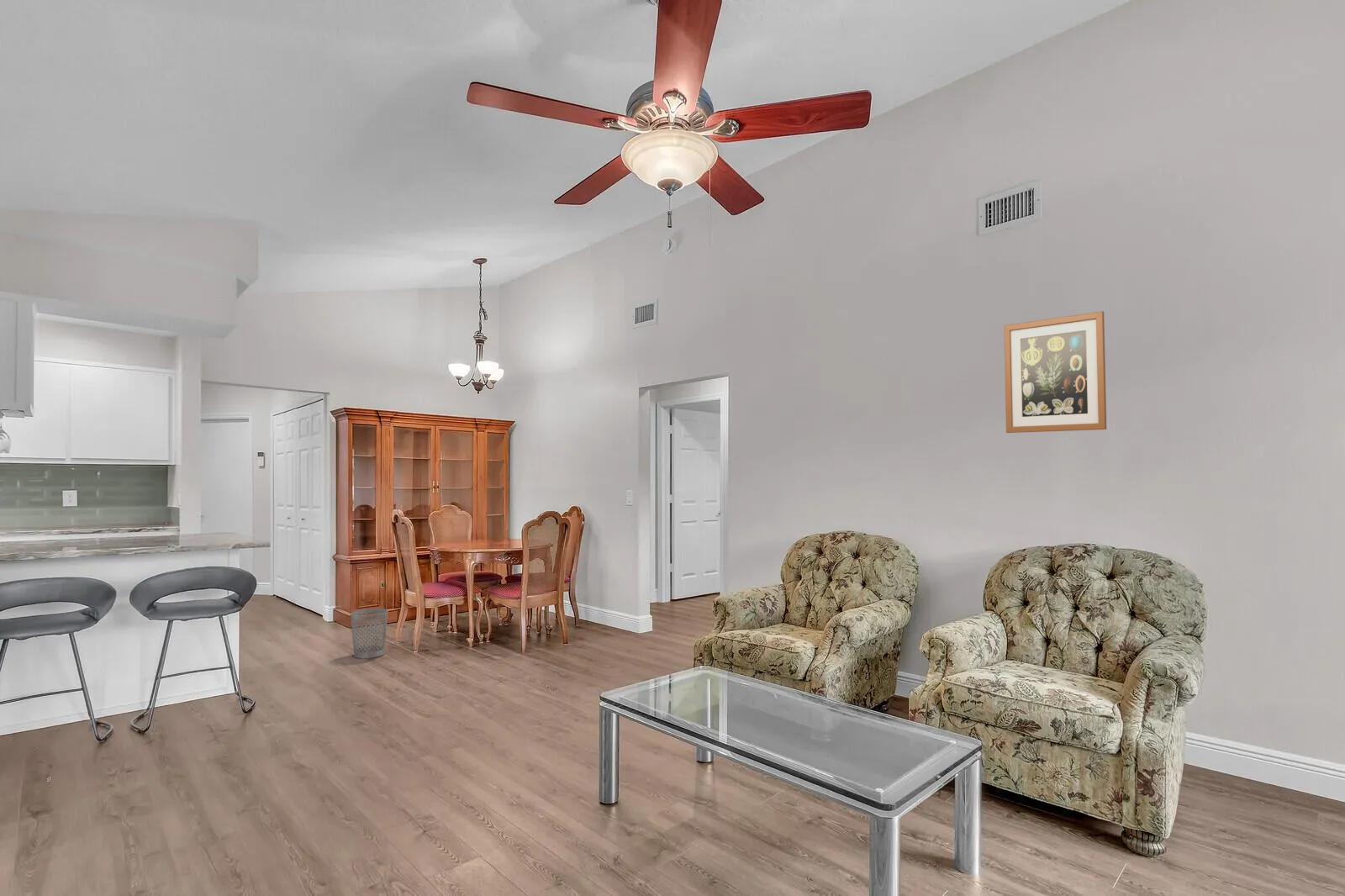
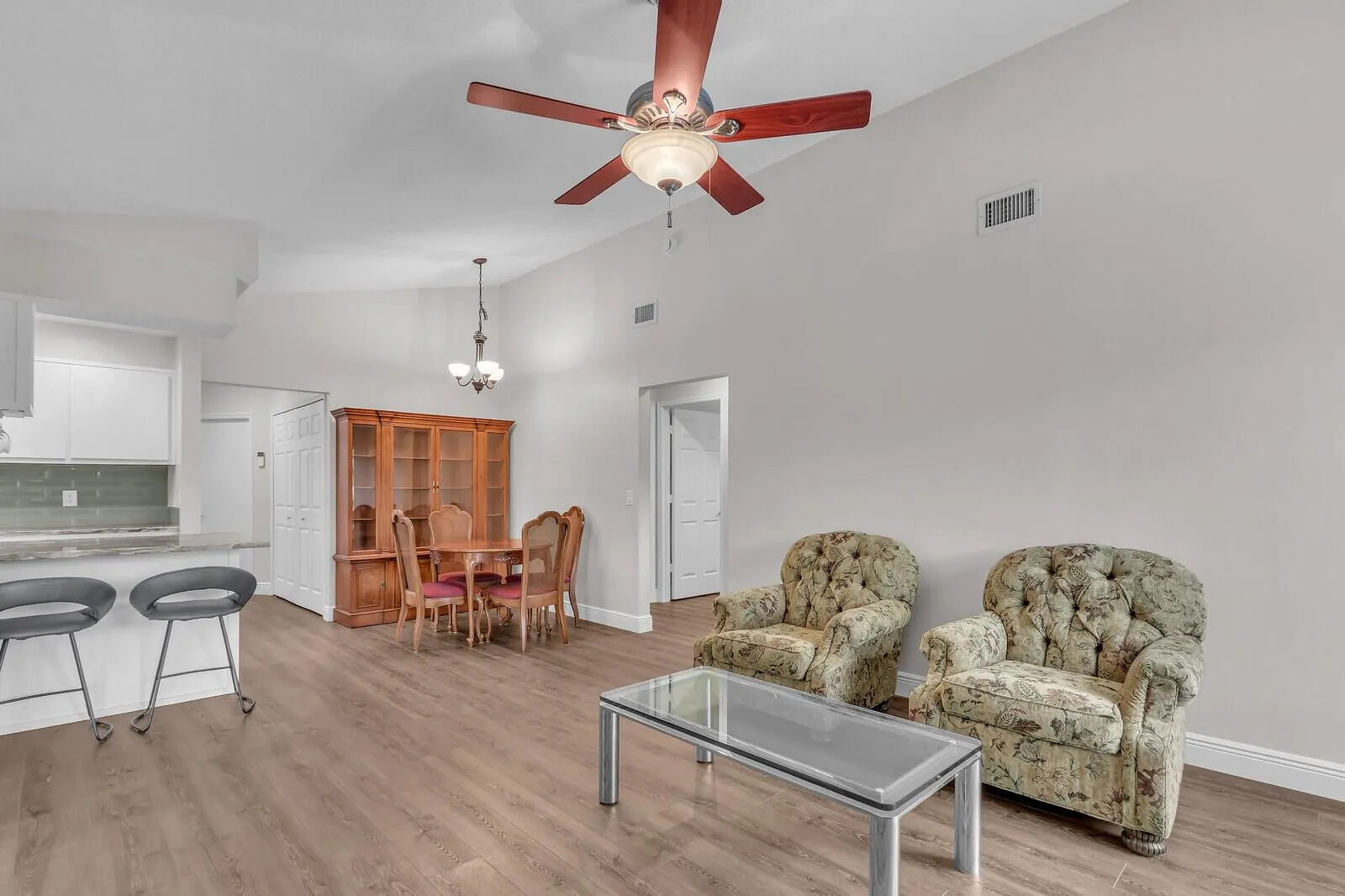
- wall art (1052, 375)
- wastebasket (369, 633)
